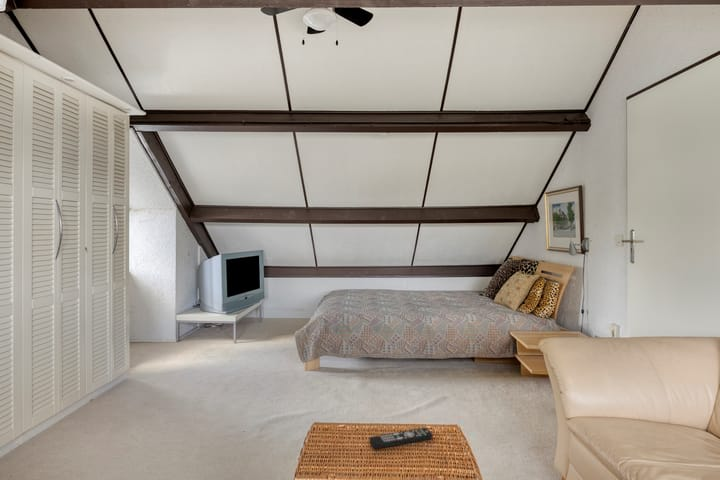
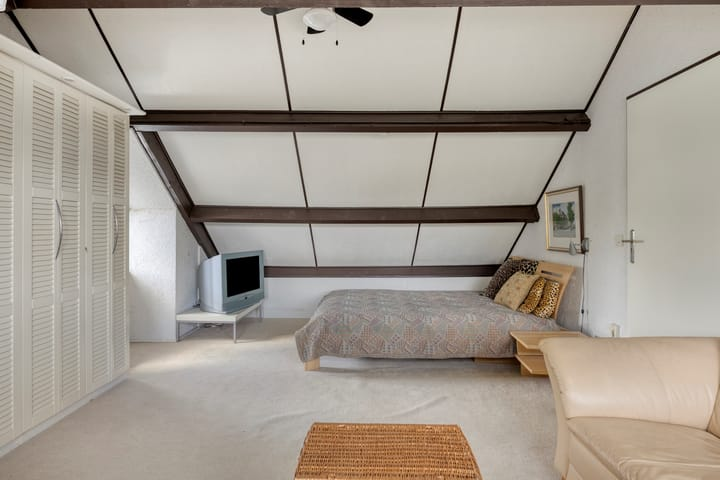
- remote control (401, 438)
